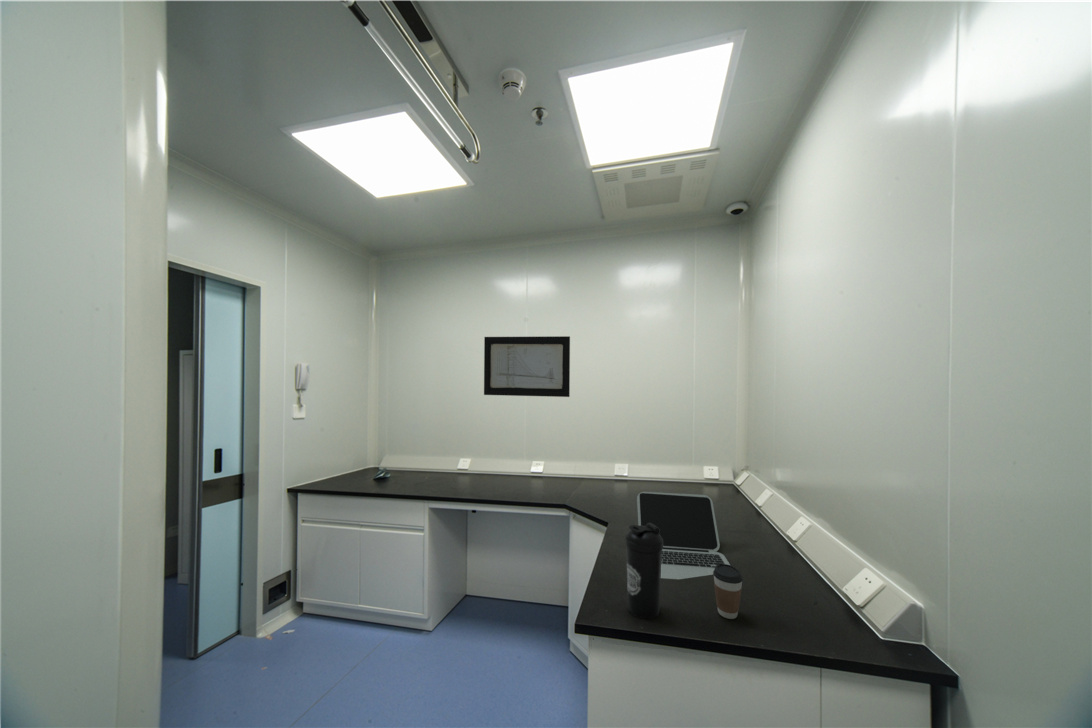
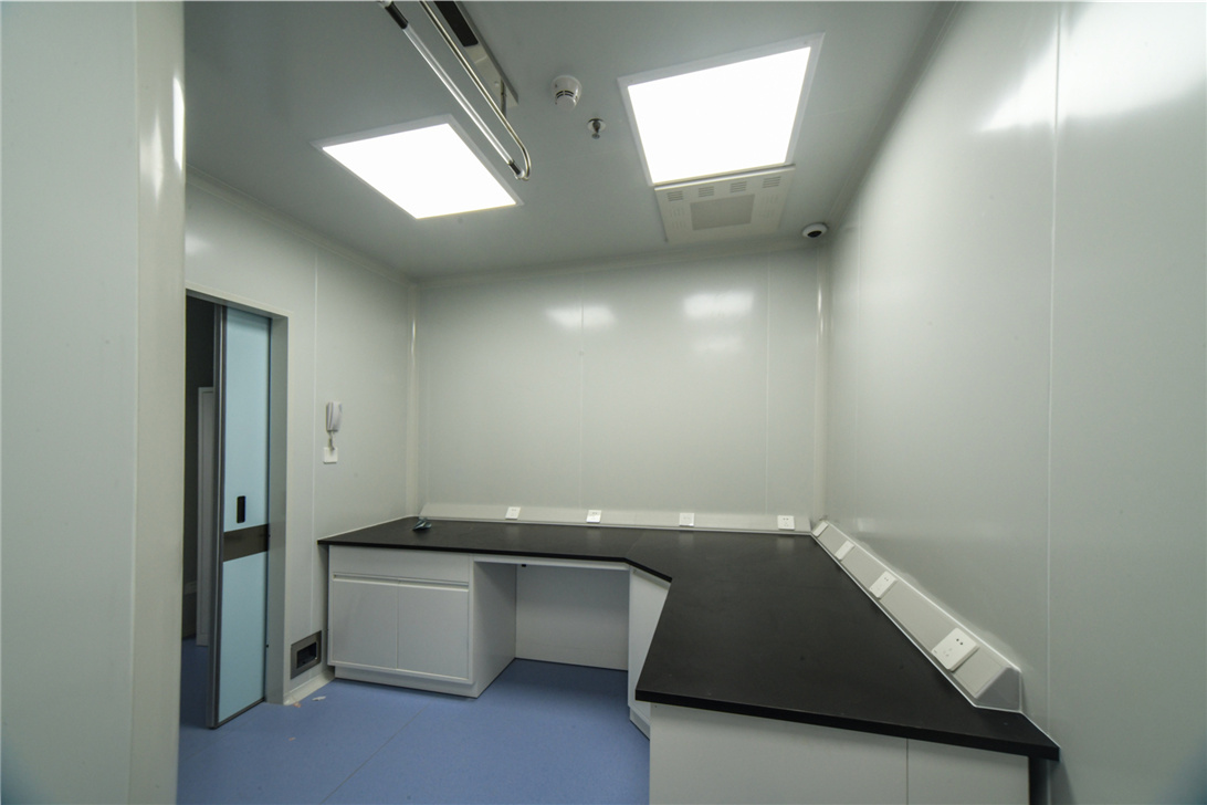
- wall art (526, 366)
- laptop (682, 532)
- water bottle (643, 567)
- coffee cup (727, 591)
